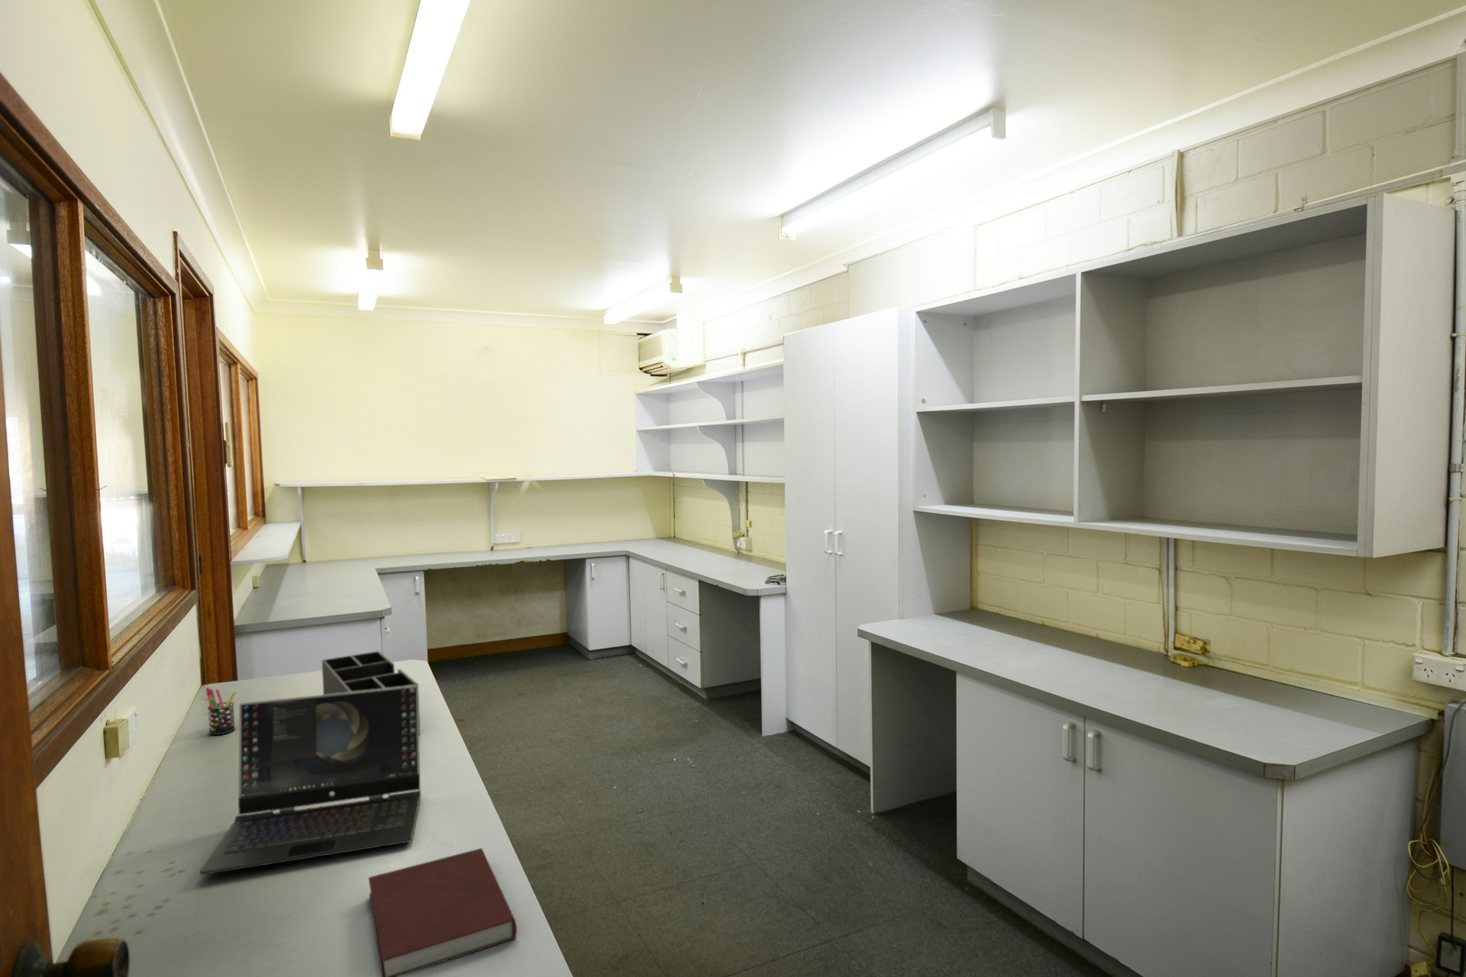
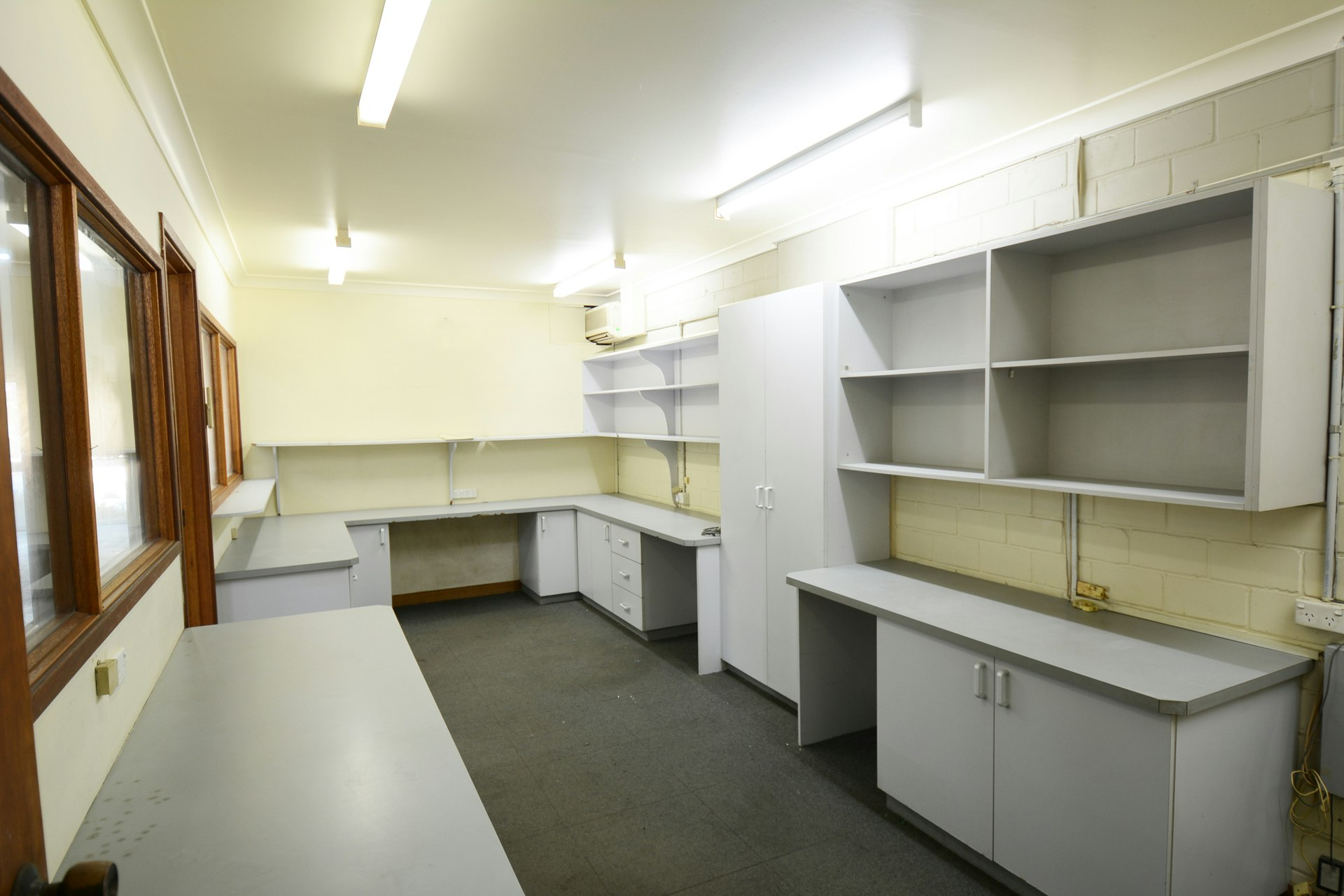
- laptop (322, 772)
- notebook (438, 906)
- pen holder (218, 710)
- desk organizer (368, 689)
